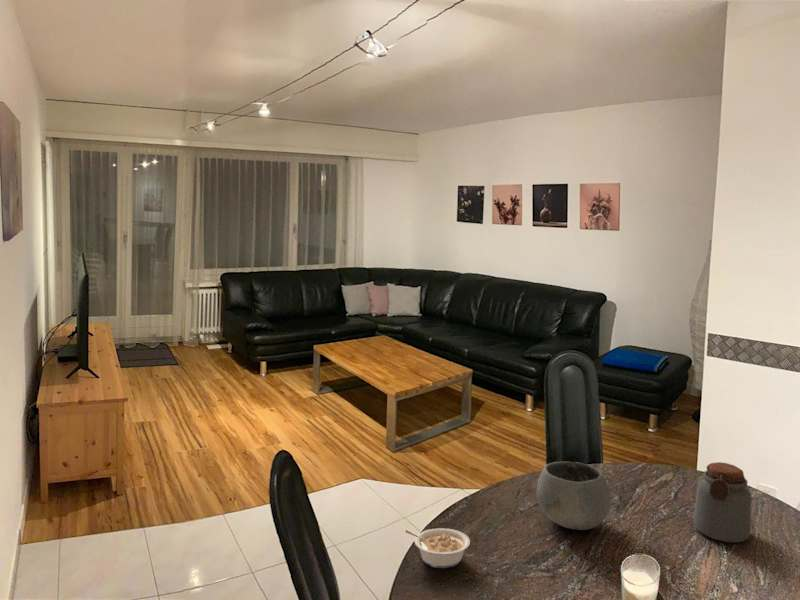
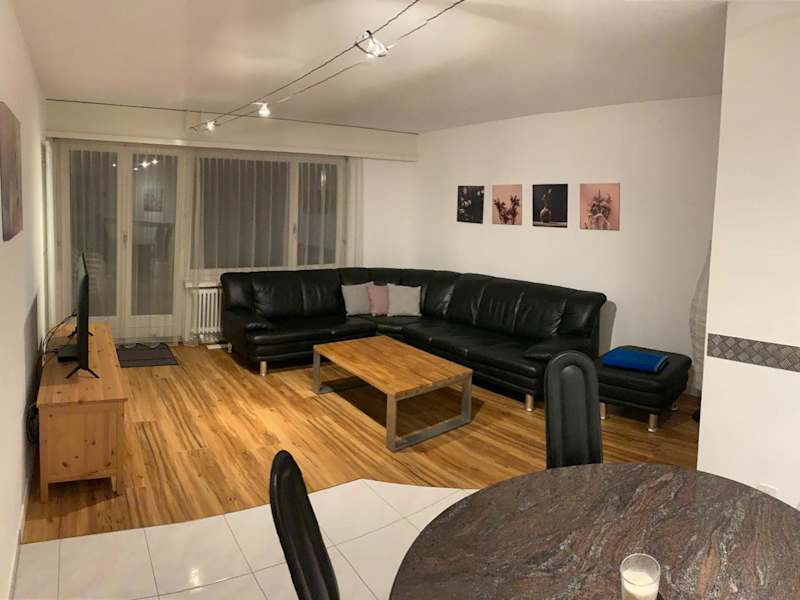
- jar (723, 499)
- legume (439, 548)
- bowl (573, 497)
